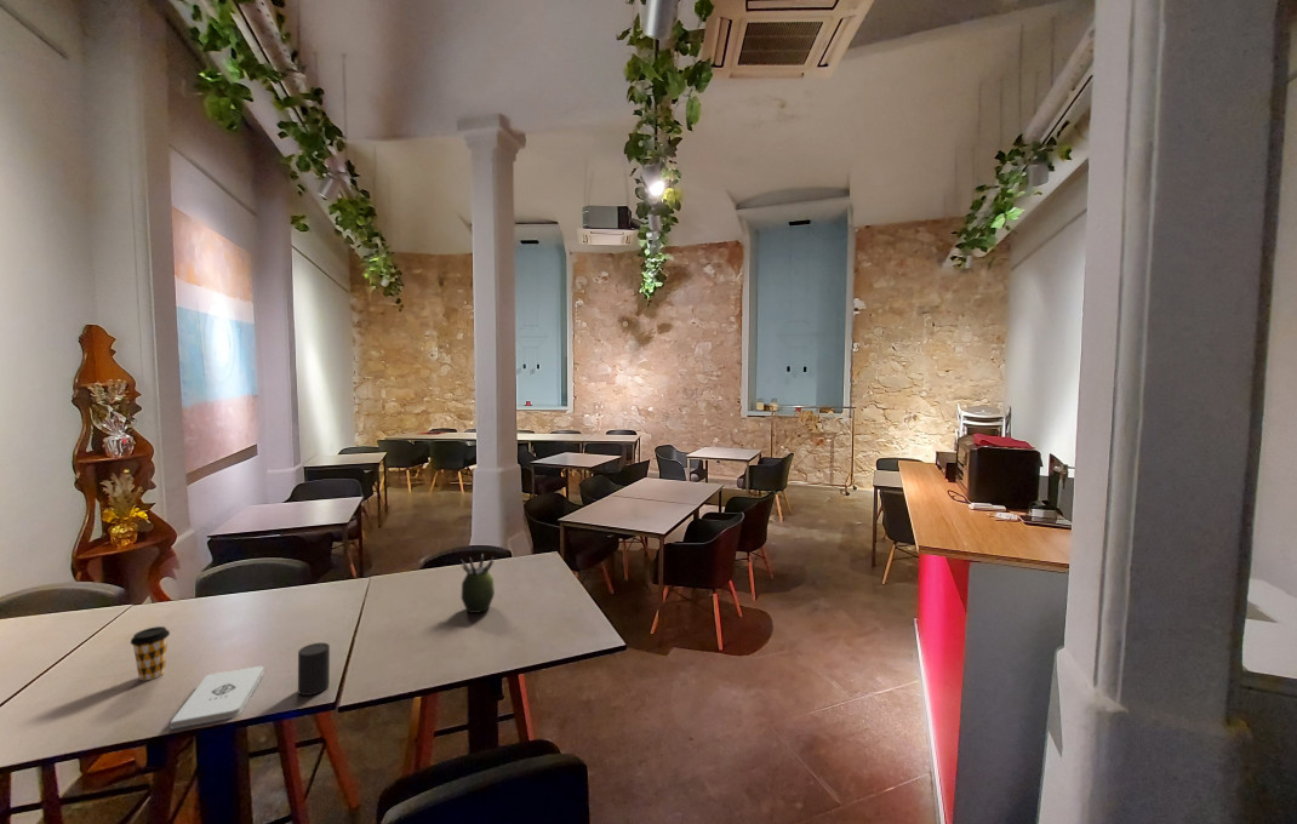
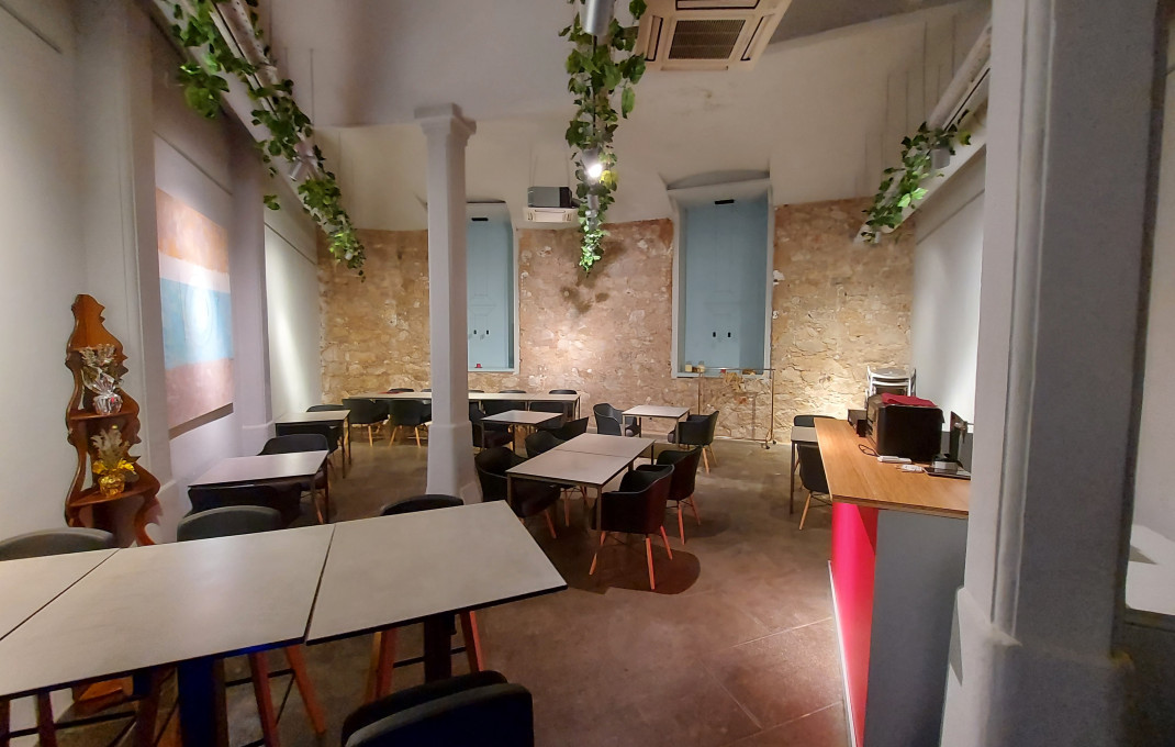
- coffee cup (150, 653)
- succulent plant (478, 583)
- cup (314, 668)
- notepad (222, 694)
